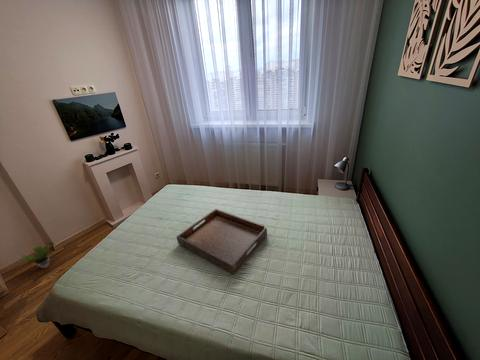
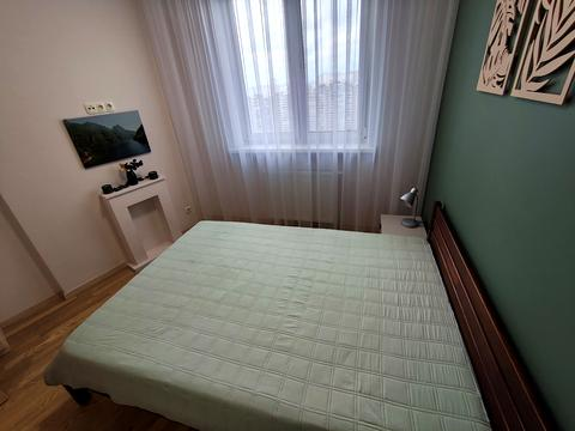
- potted plant (41, 258)
- serving tray (223, 235)
